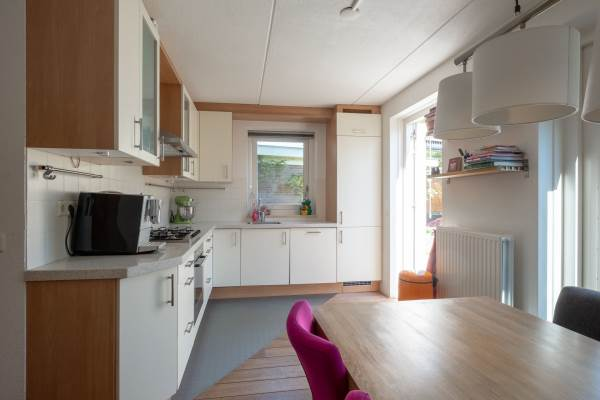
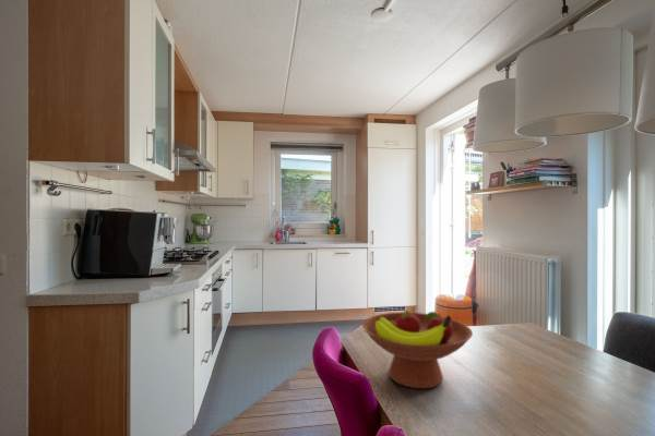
+ fruit bowl (415, 341)
